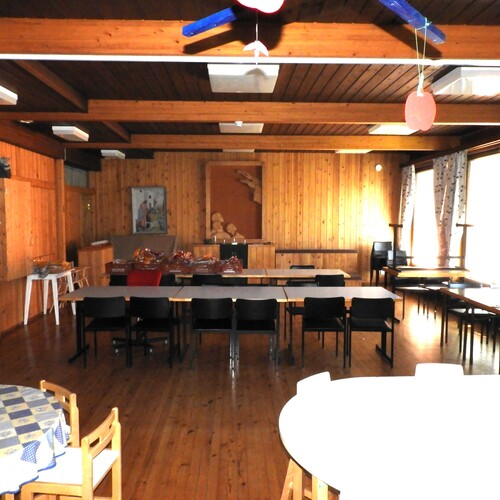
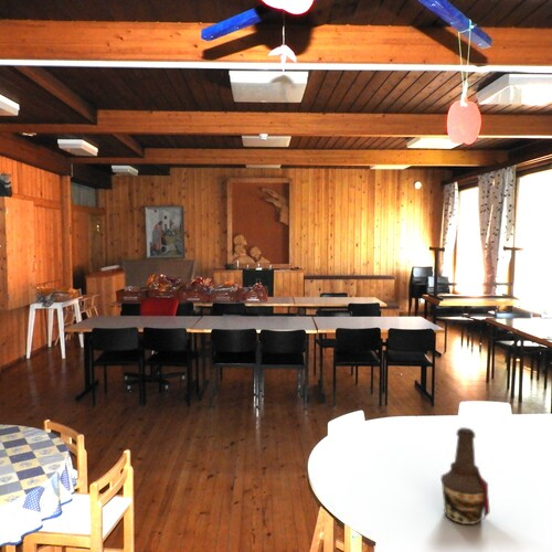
+ bottle (466, 474)
